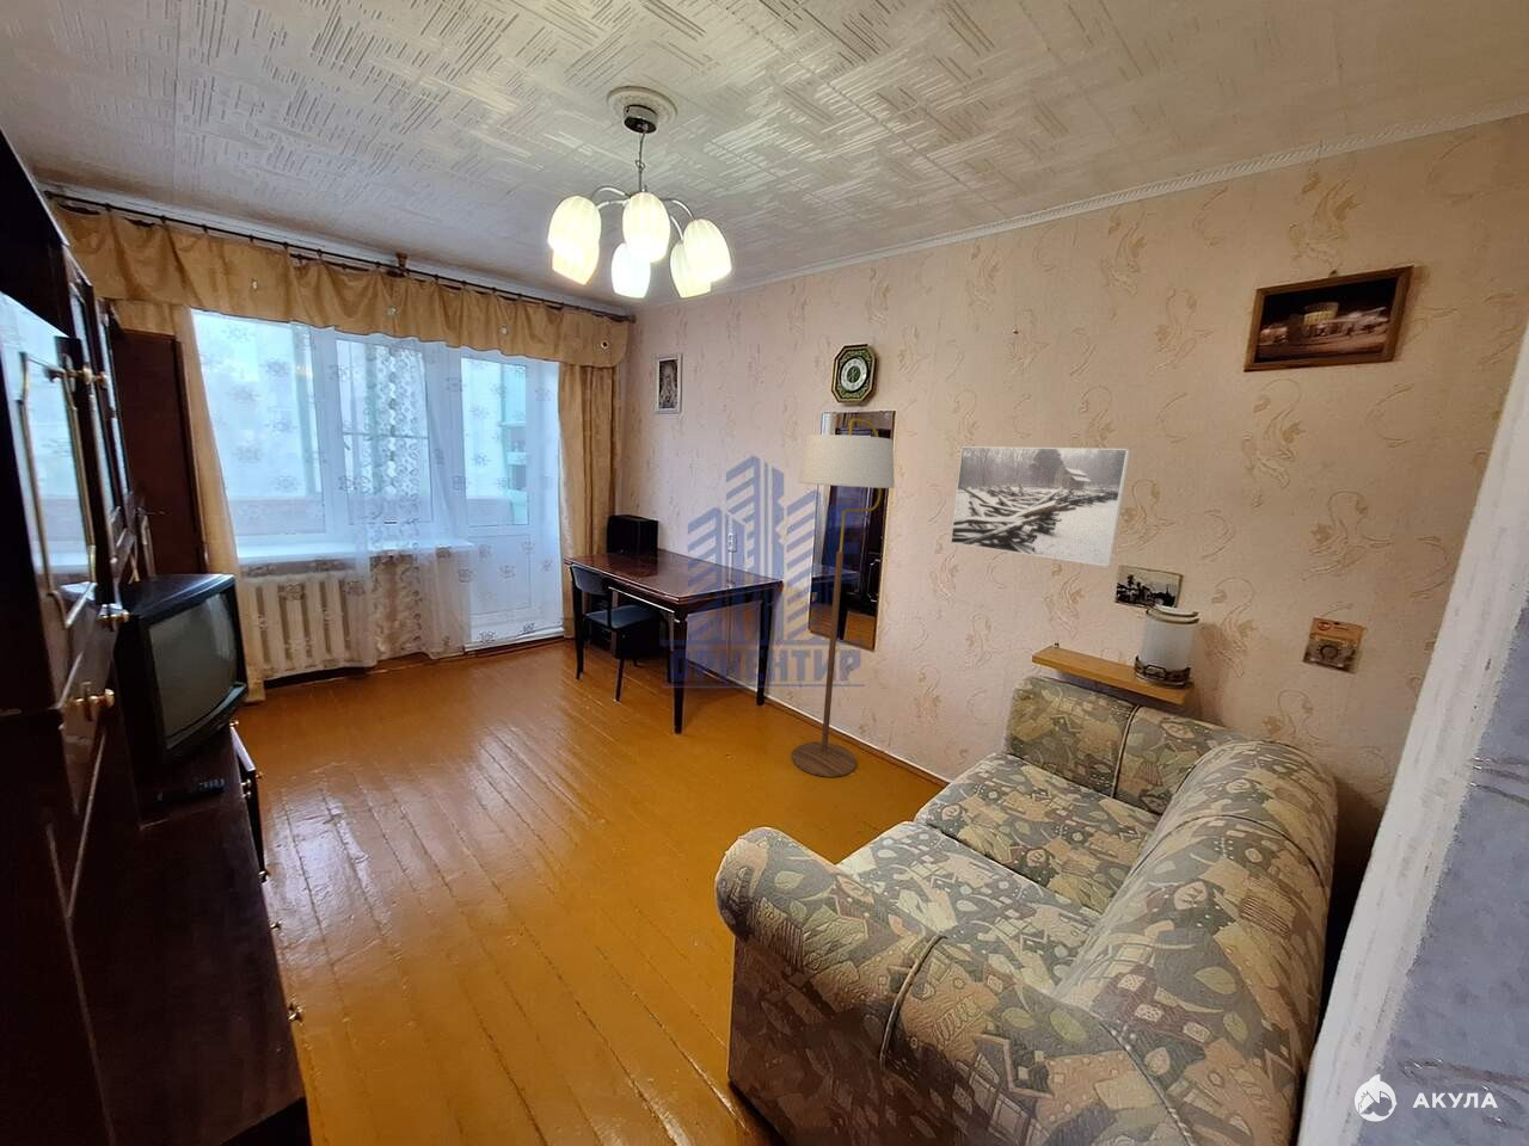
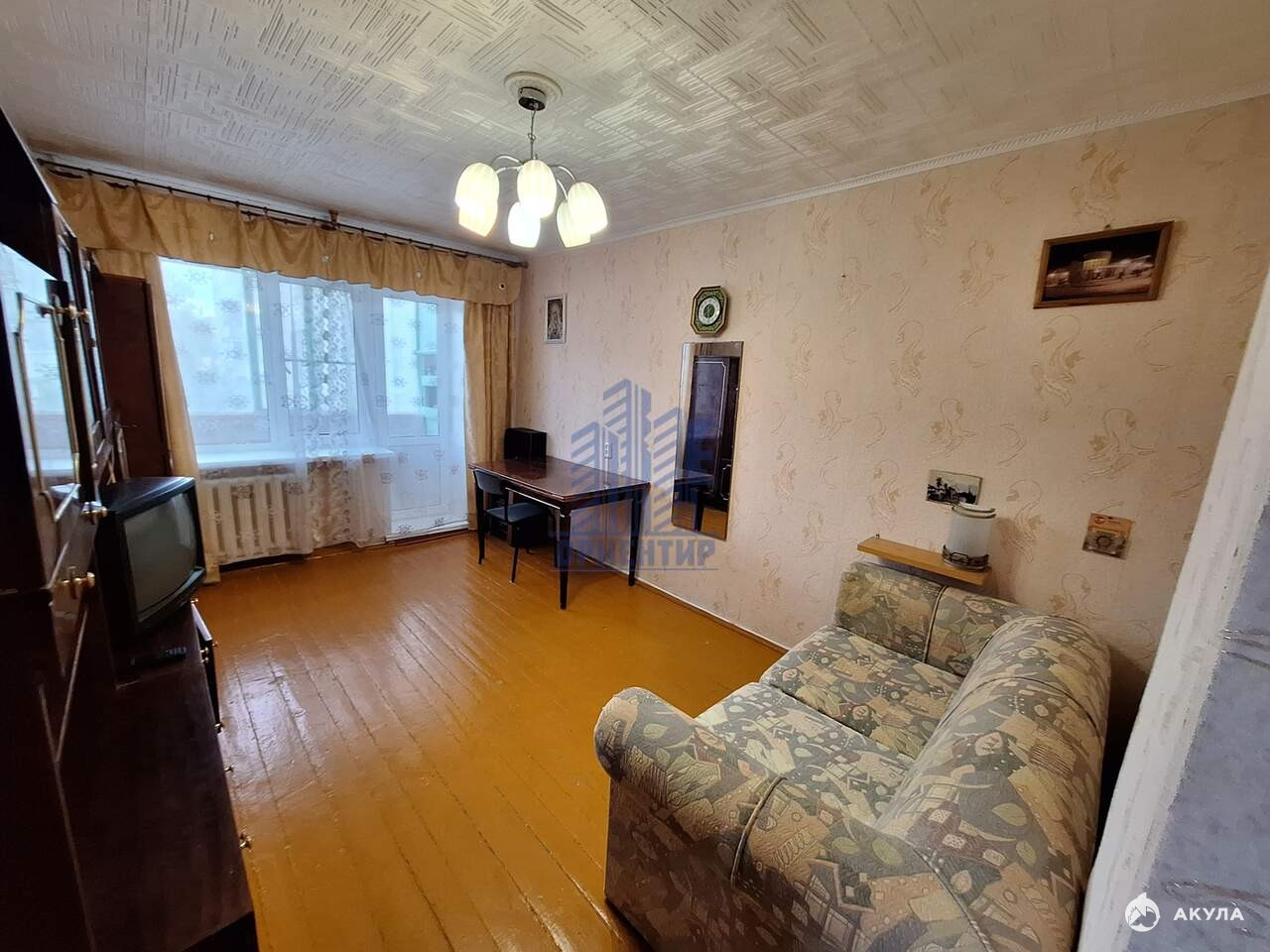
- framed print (1029, 501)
- floor lamp (839, 597)
